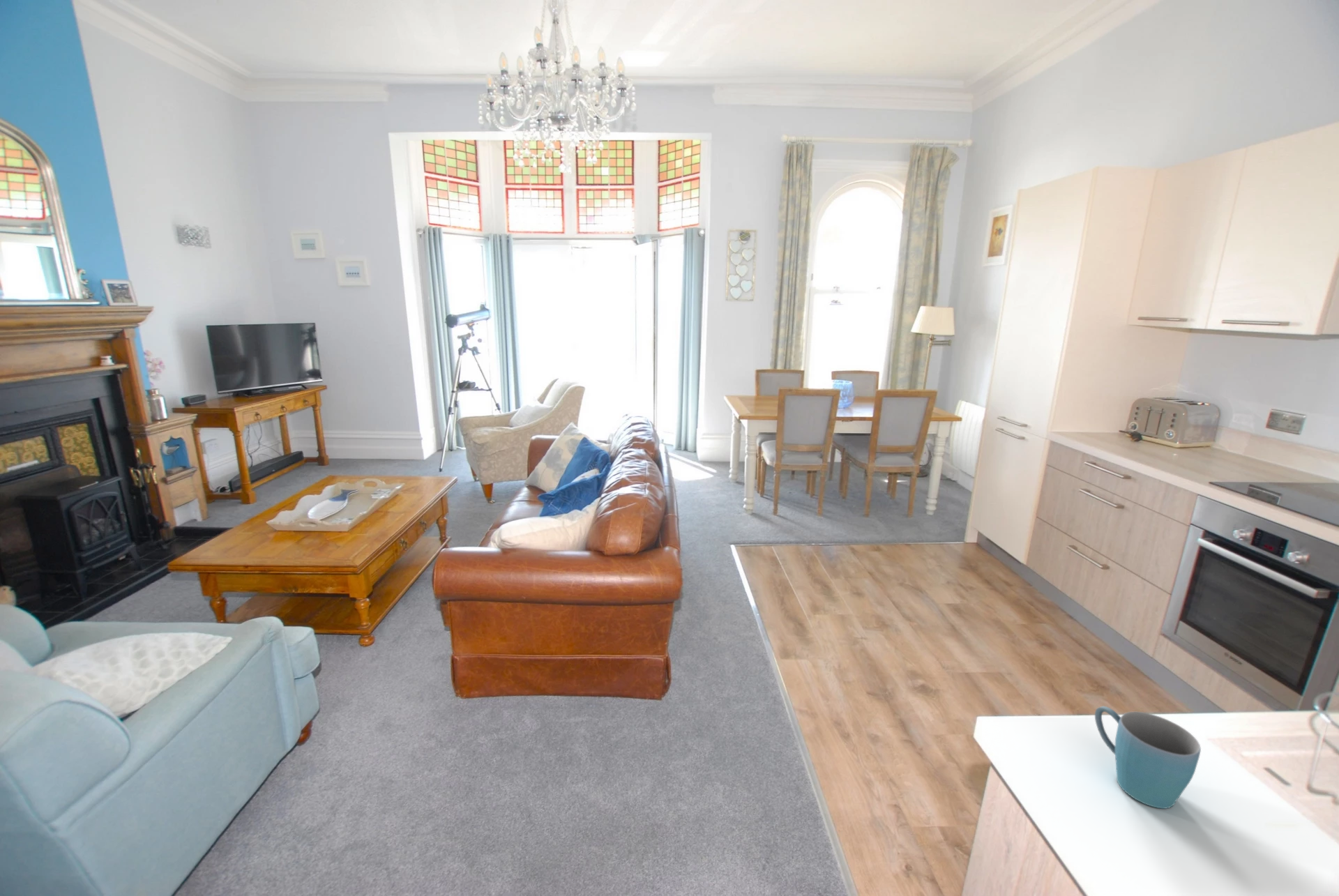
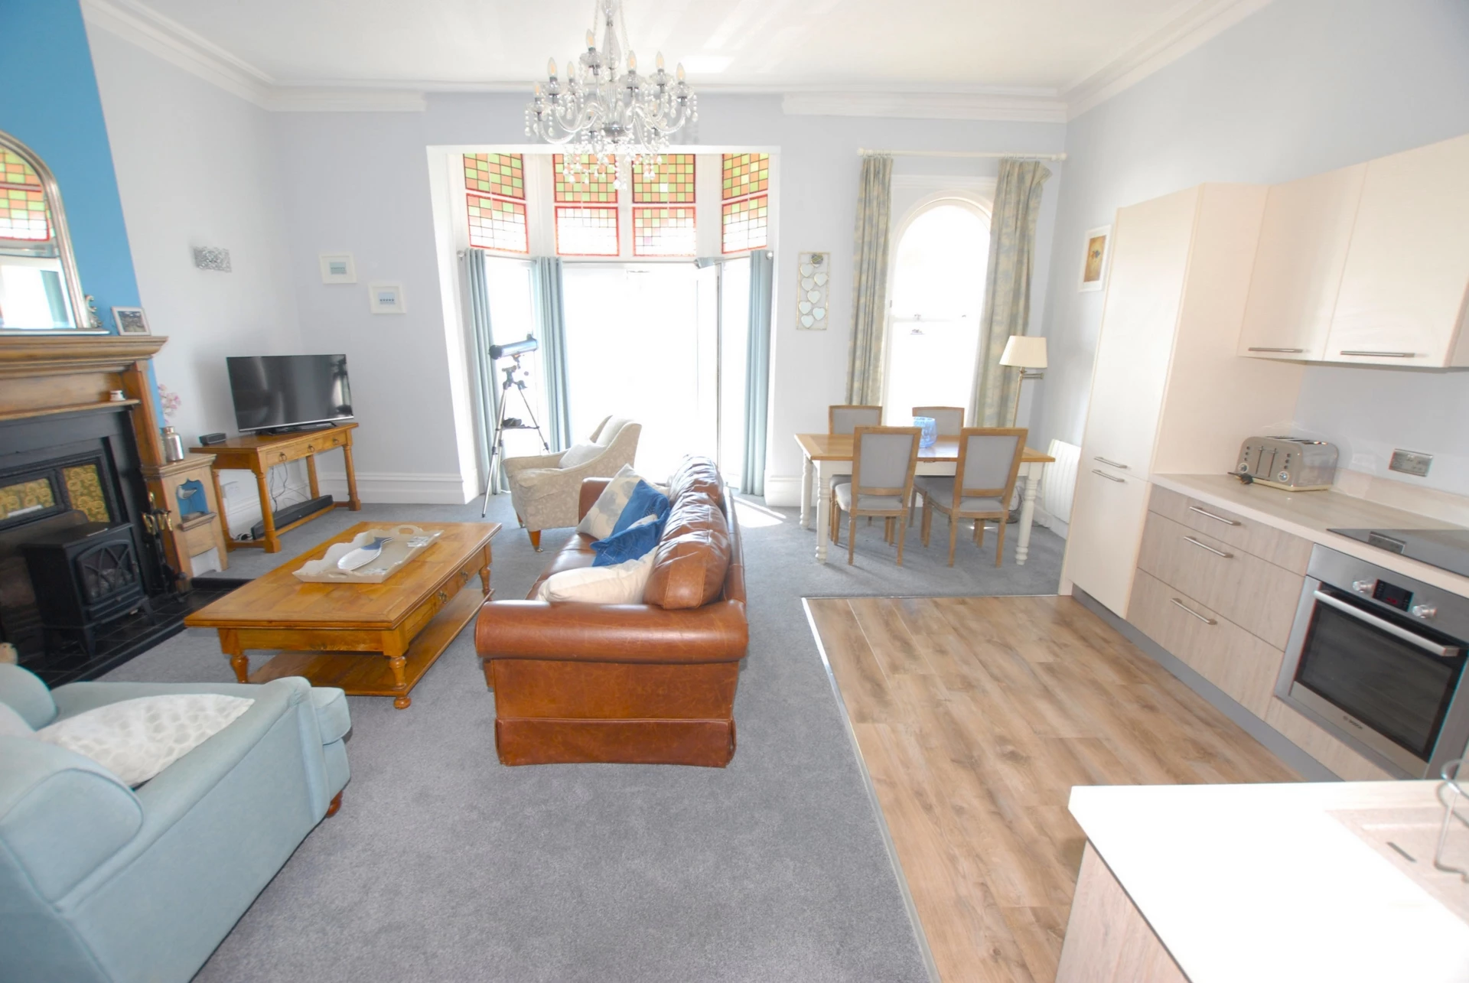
- mug (1137, 752)
